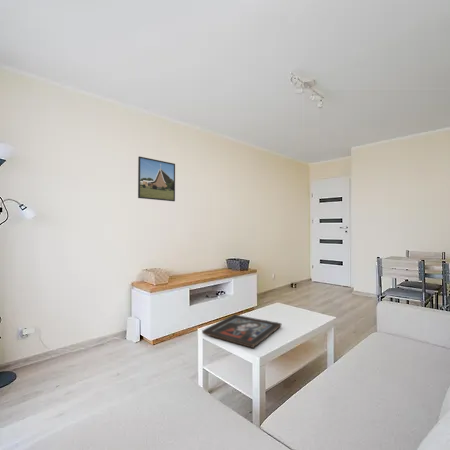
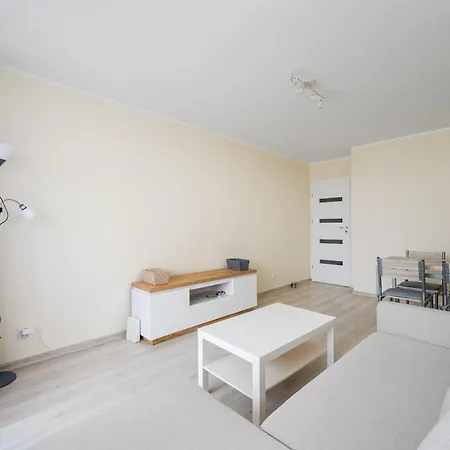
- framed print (157, 180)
- religious icon (243, 328)
